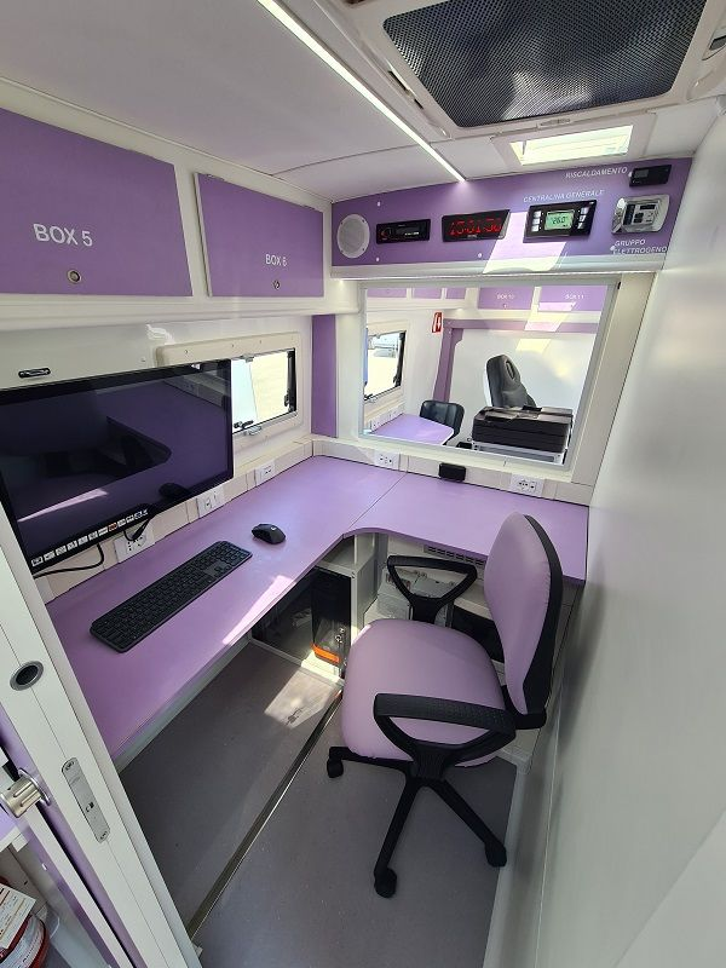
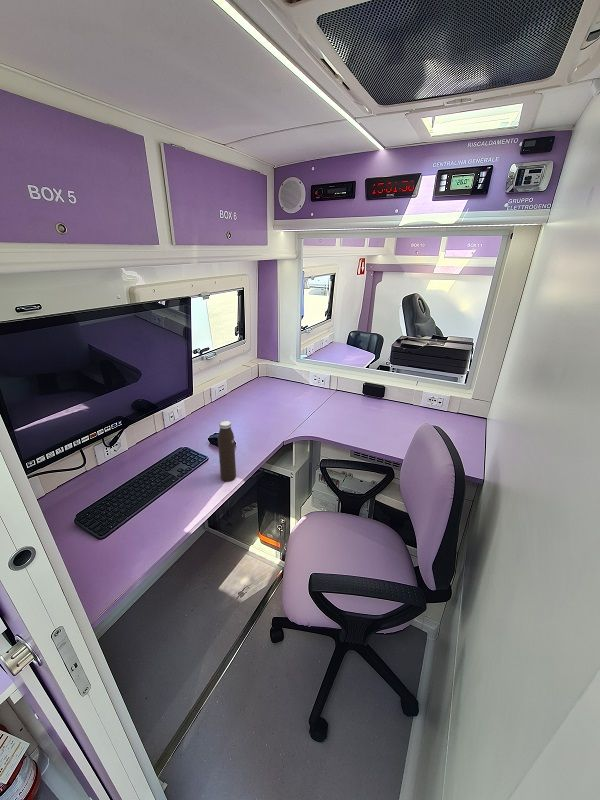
+ water bottle (226, 450)
